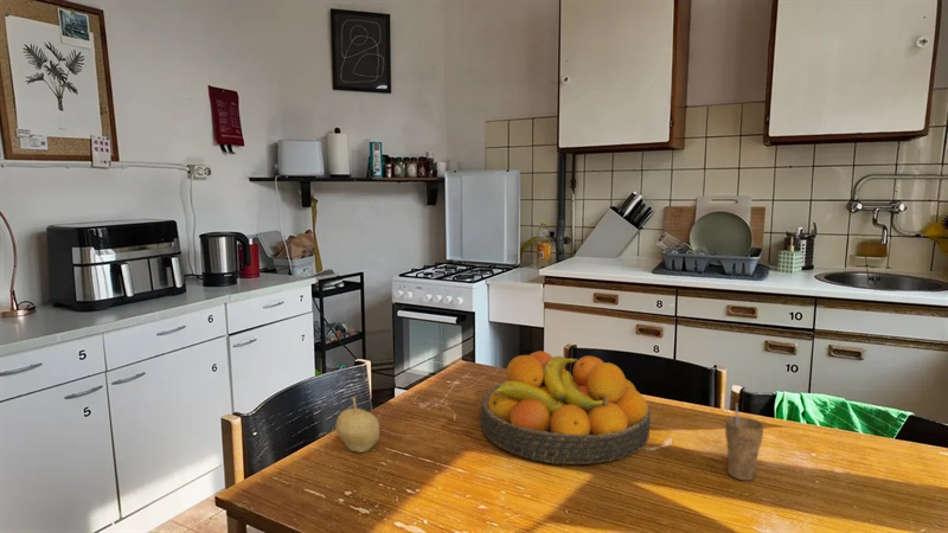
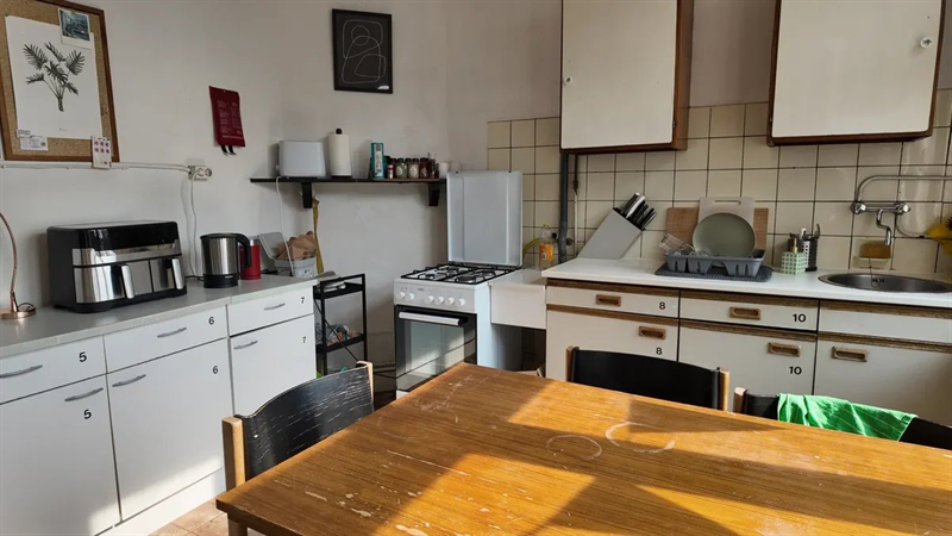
- fruit (357, 425)
- fruit bowl (564, 391)
- cup (743, 442)
